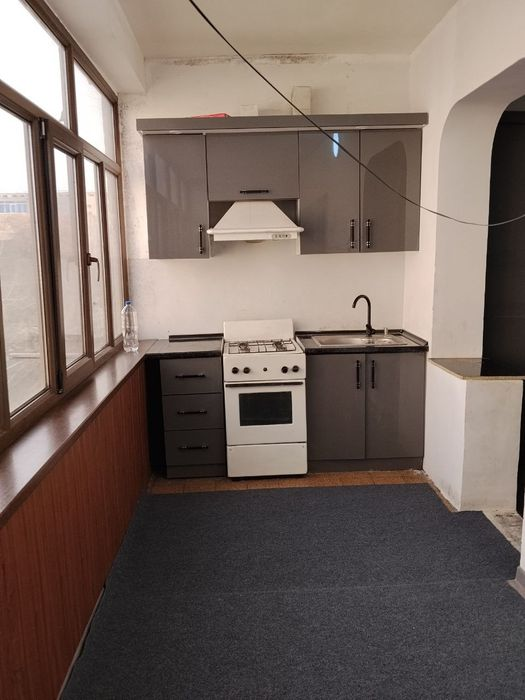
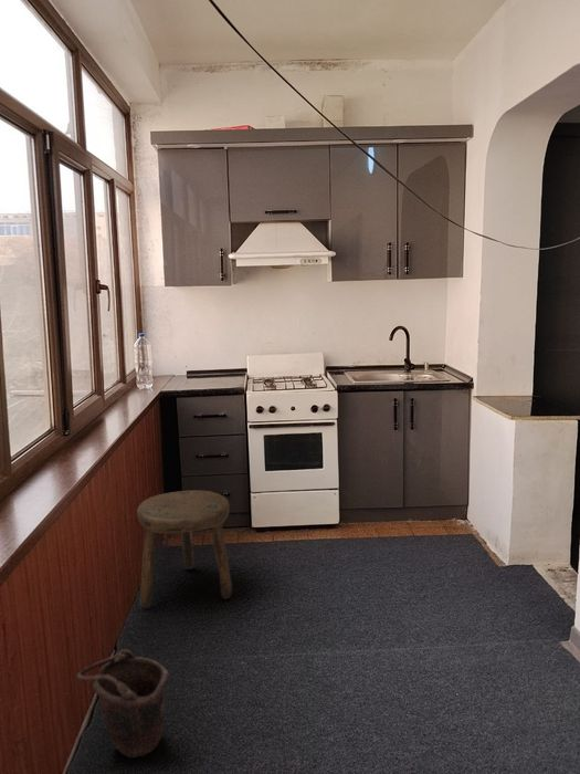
+ stool (187, 544)
+ bucket (126, 704)
